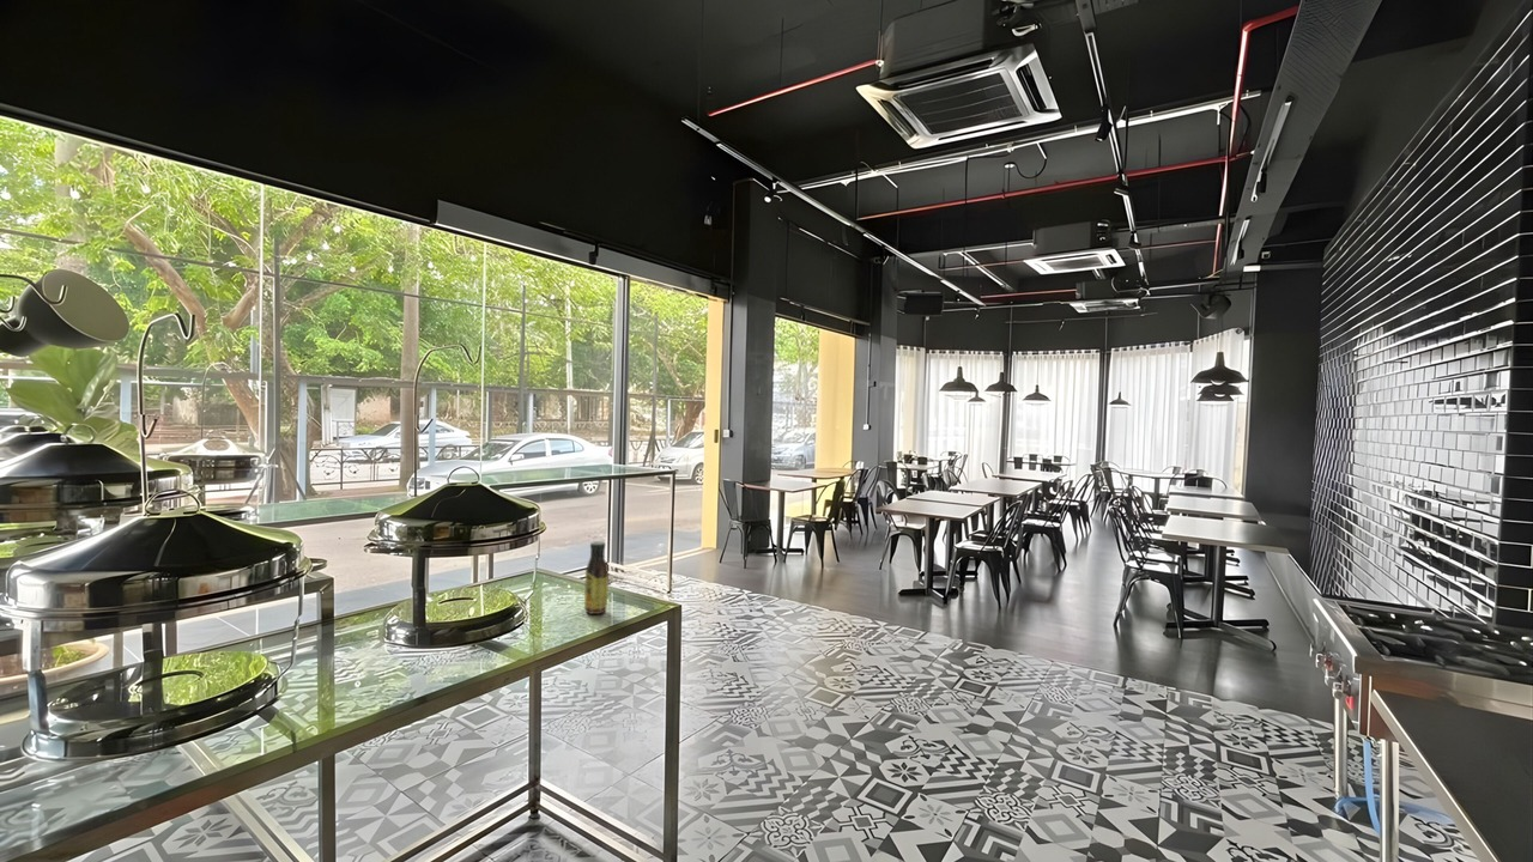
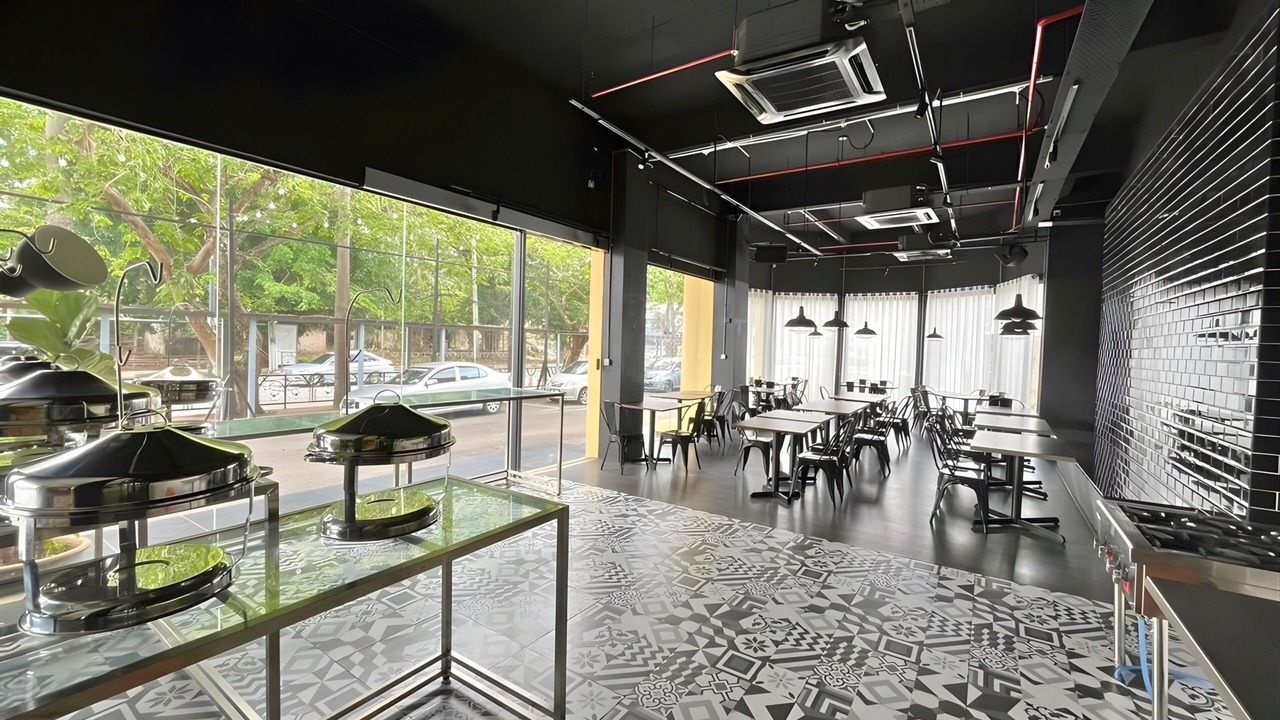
- sauce bottle (596, 577)
